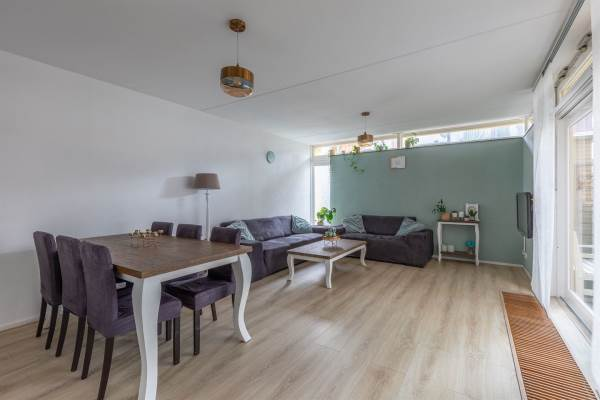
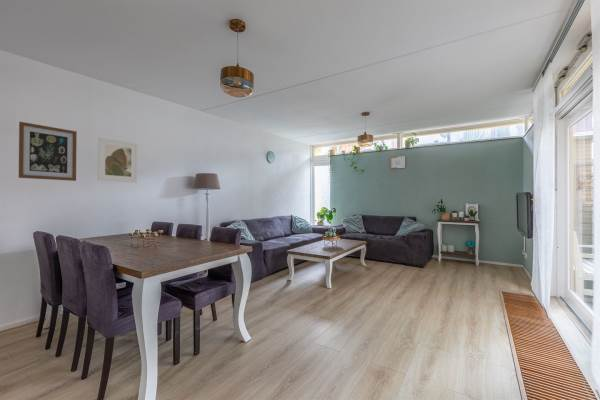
+ wall art (49, 153)
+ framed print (118, 161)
